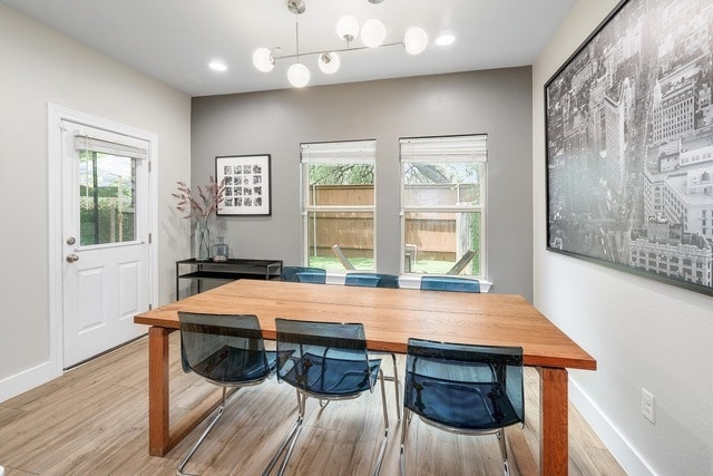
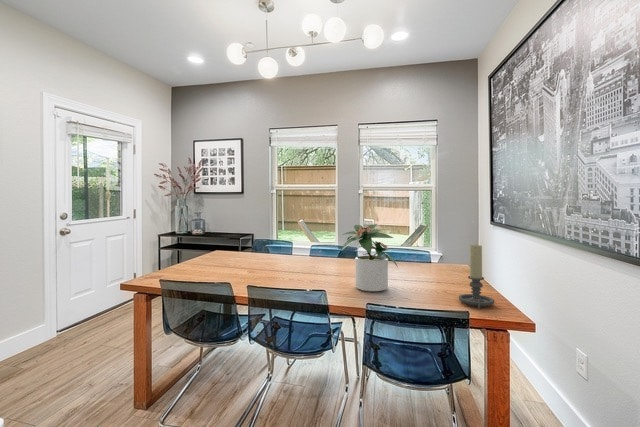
+ candle holder (476, 274)
+ potted plant (368, 256)
